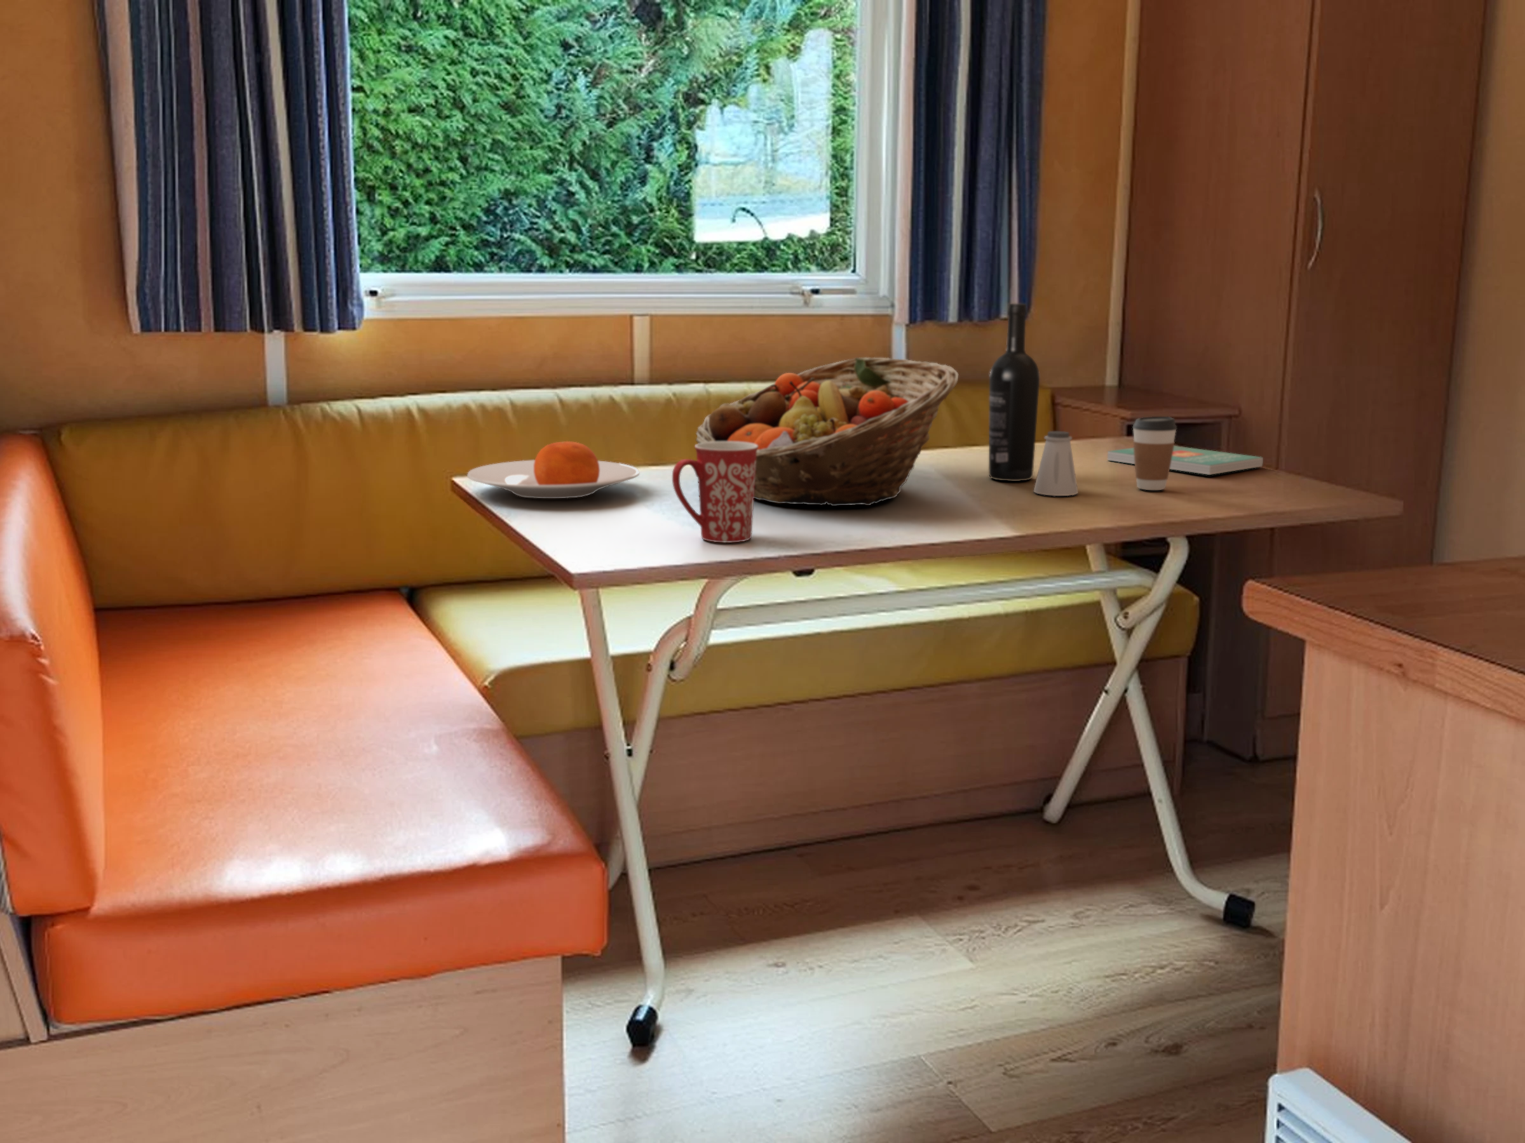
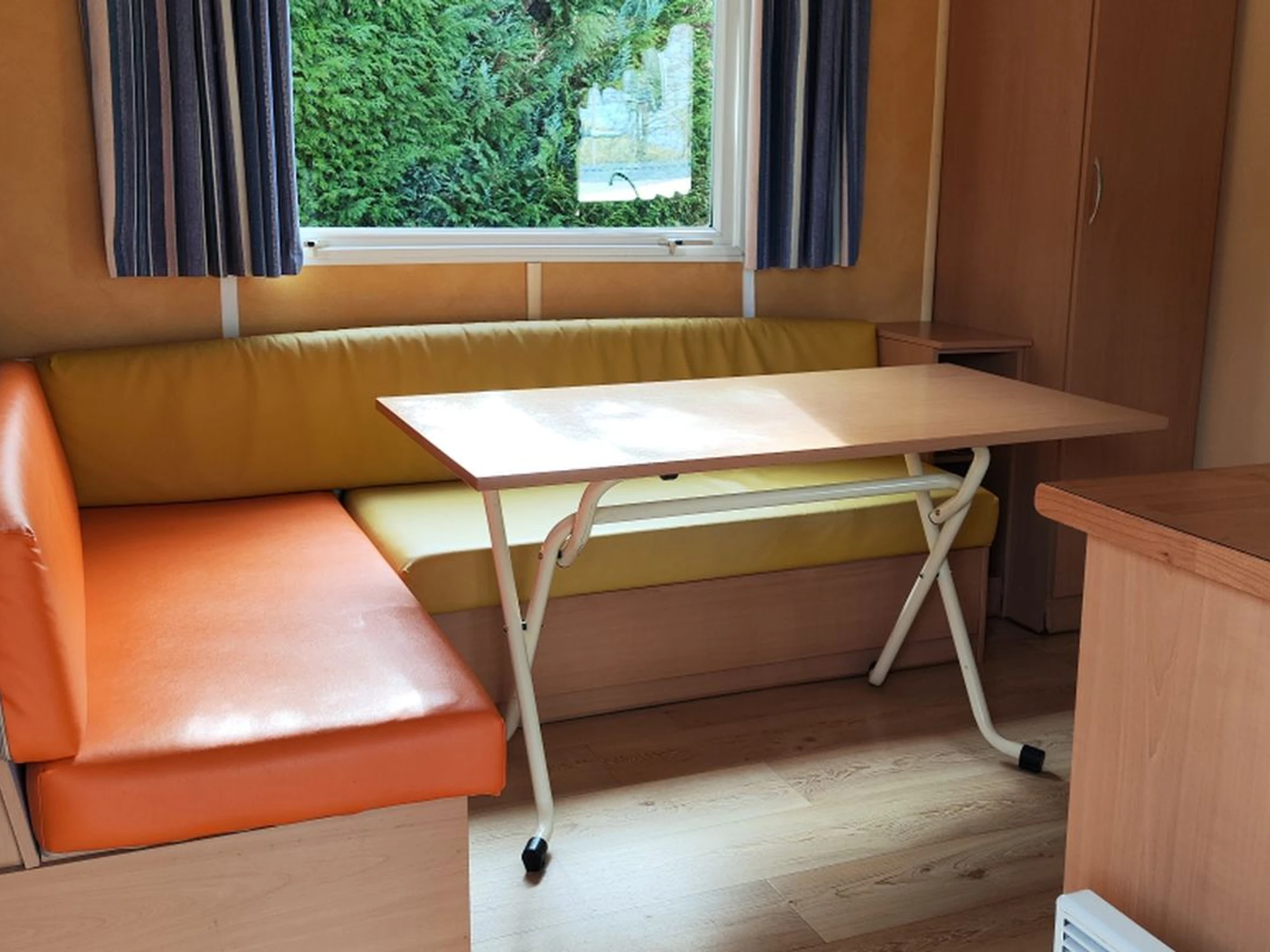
- mug (714, 492)
- plate (554, 466)
- wine bottle (1013, 391)
- saltshaker (1057, 462)
- coffee cup (1153, 453)
- fruit basket (825, 426)
- book (1184, 459)
